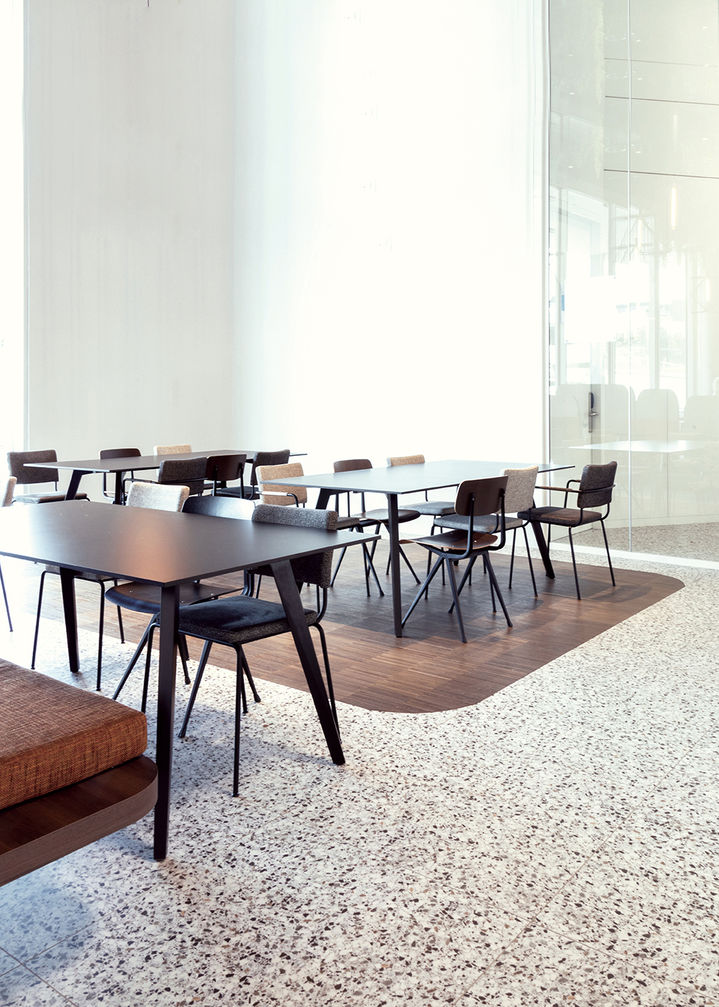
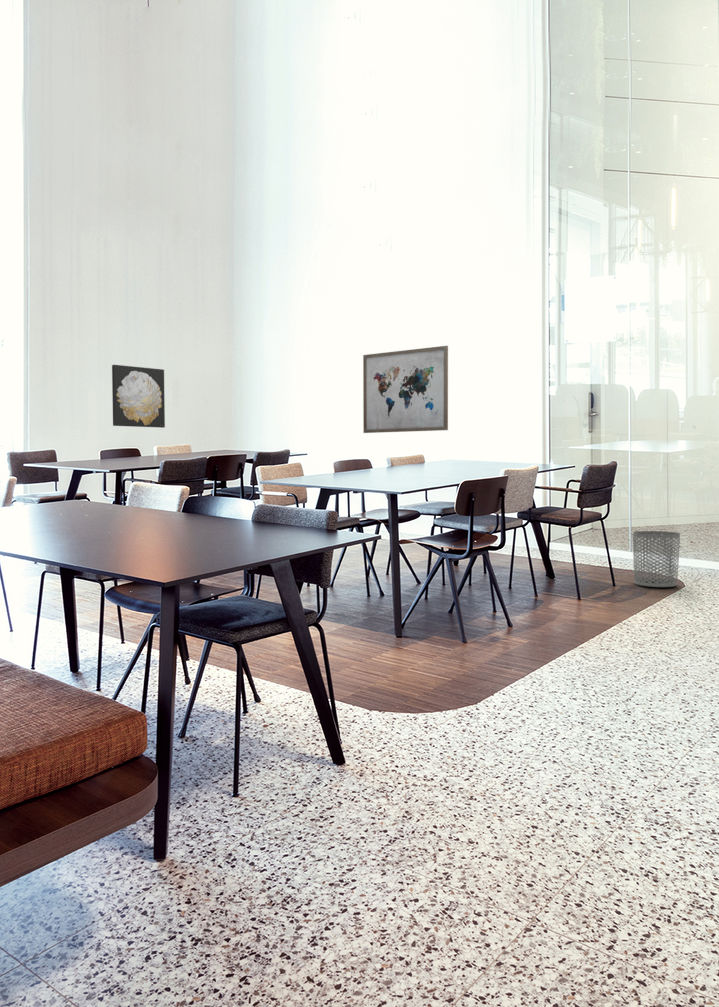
+ wall art (404, 391)
+ wall art (138, 397)
+ waste bin (656, 558)
